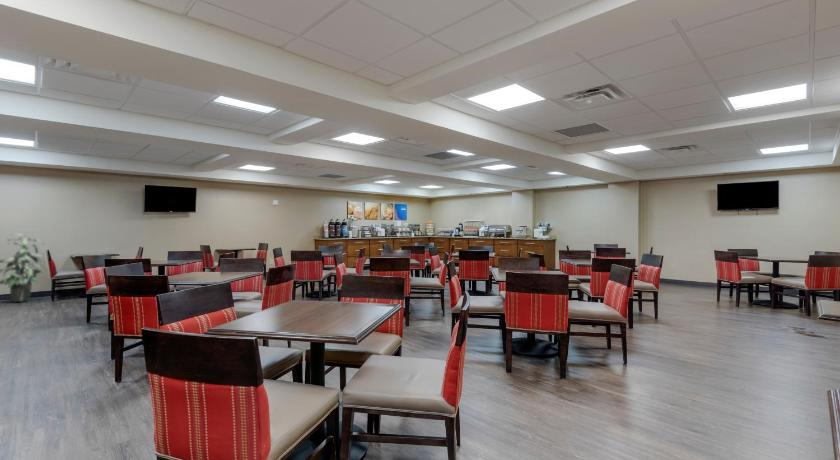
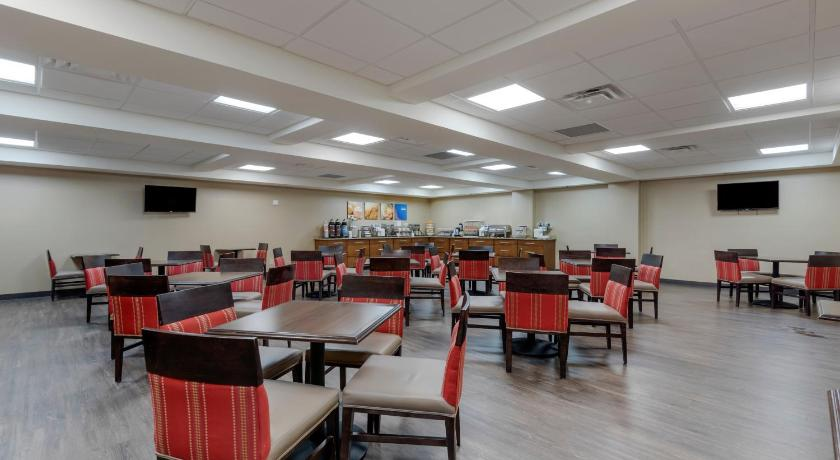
- indoor plant (20, 268)
